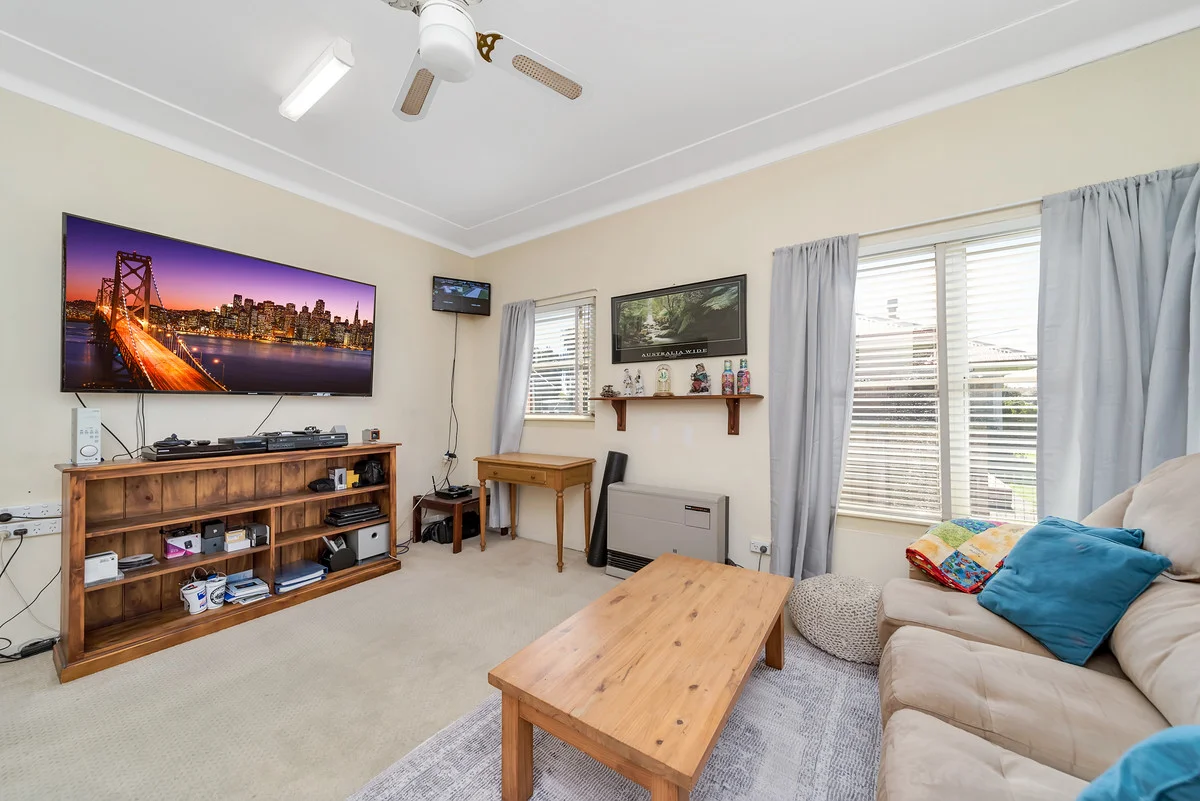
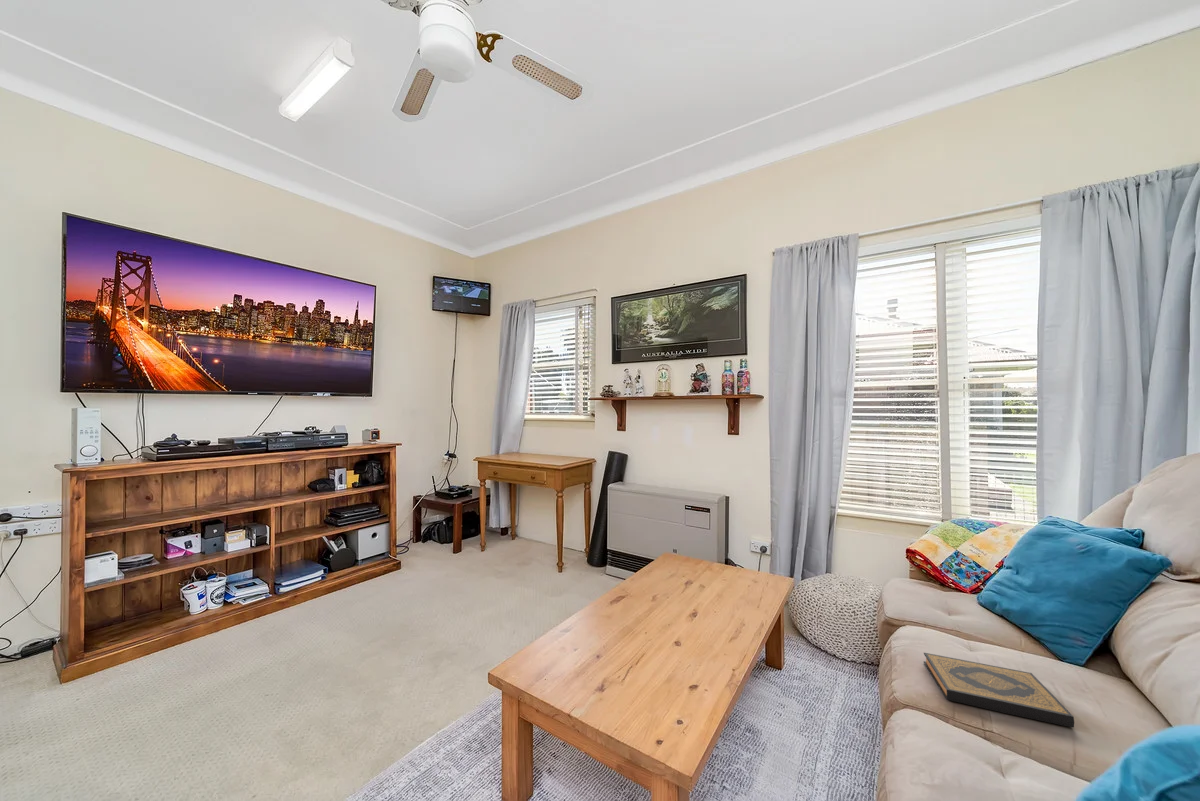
+ hardback book (990, 686)
